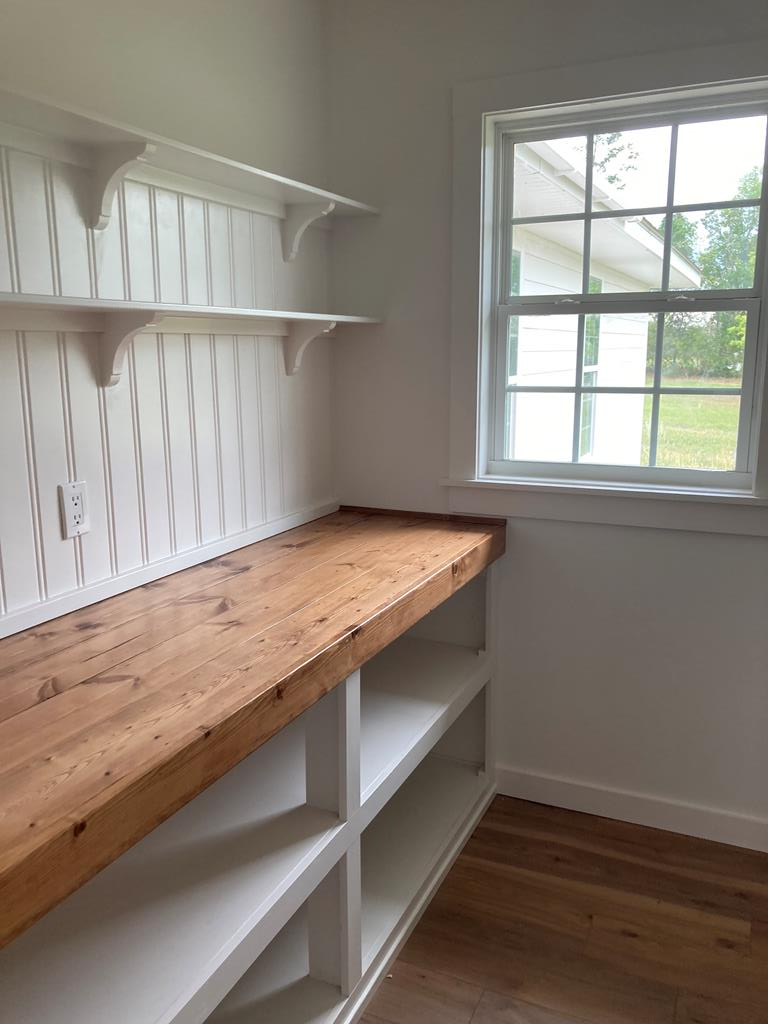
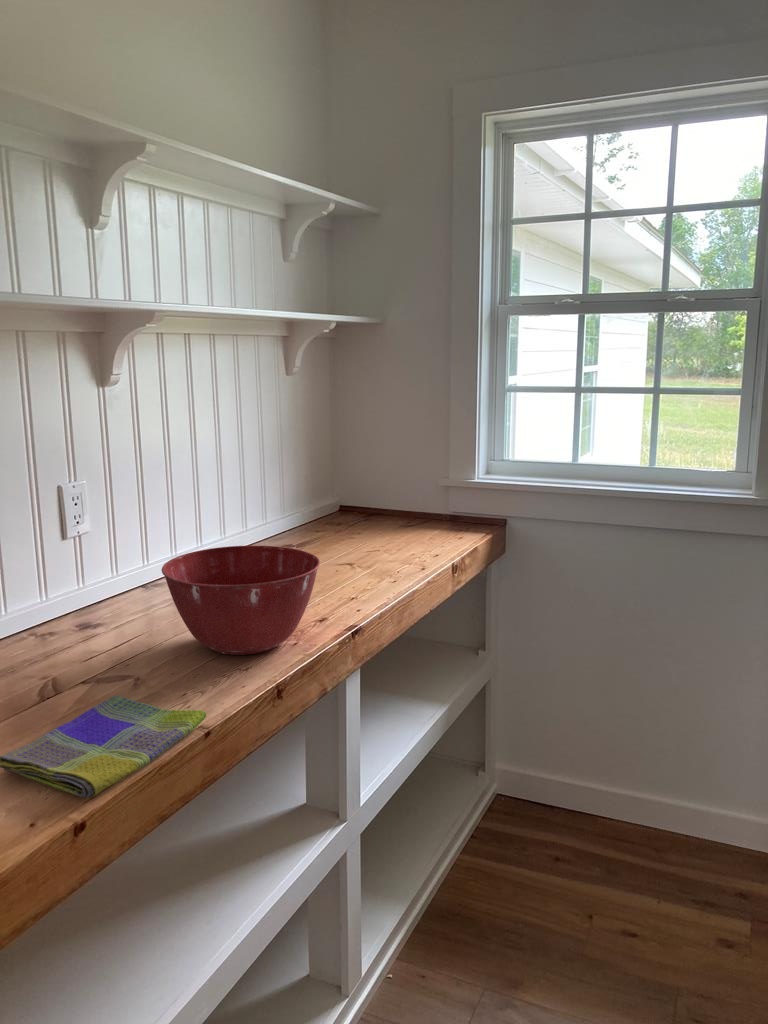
+ mixing bowl (243, 602)
+ dish towel (105, 739)
